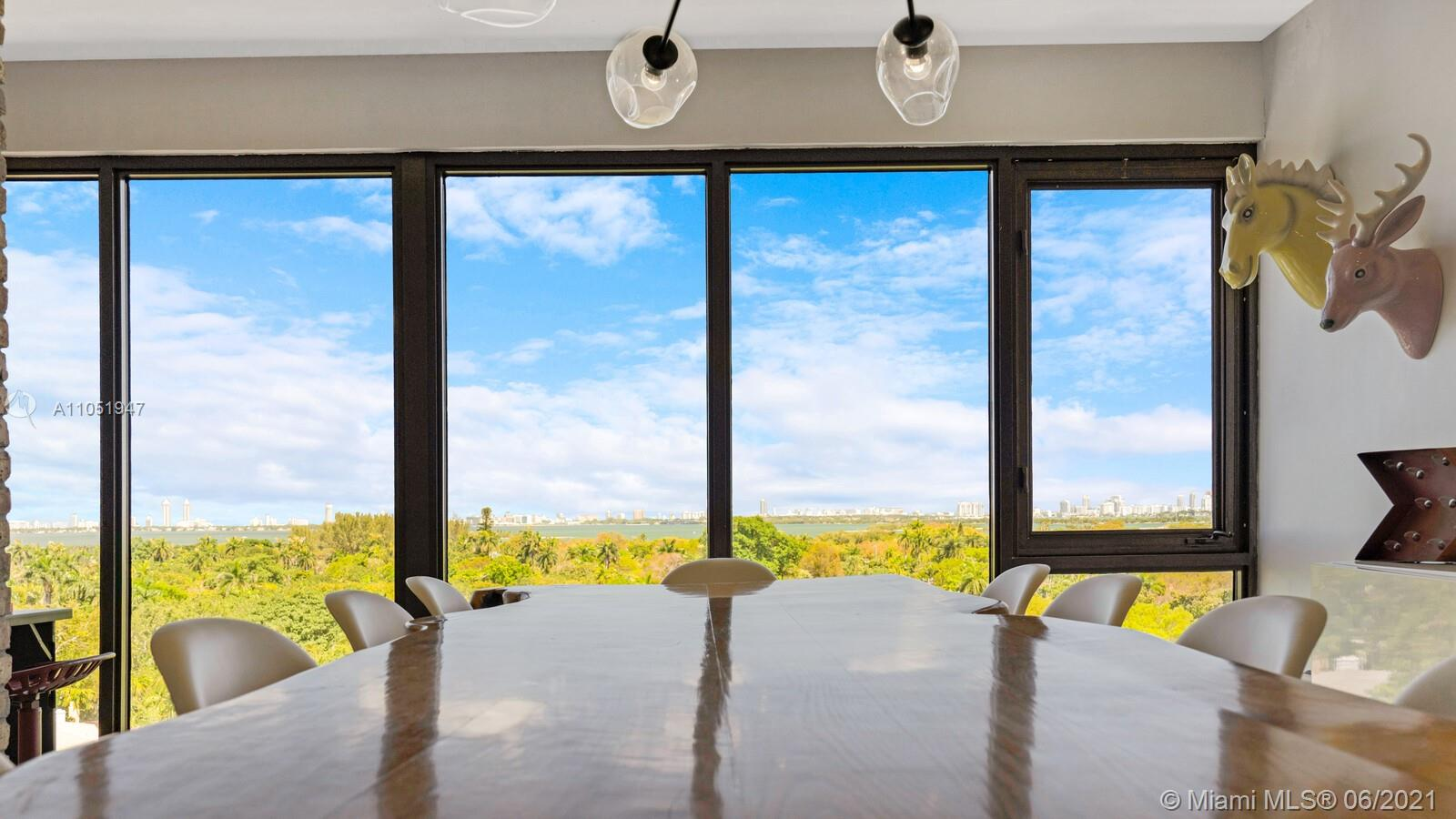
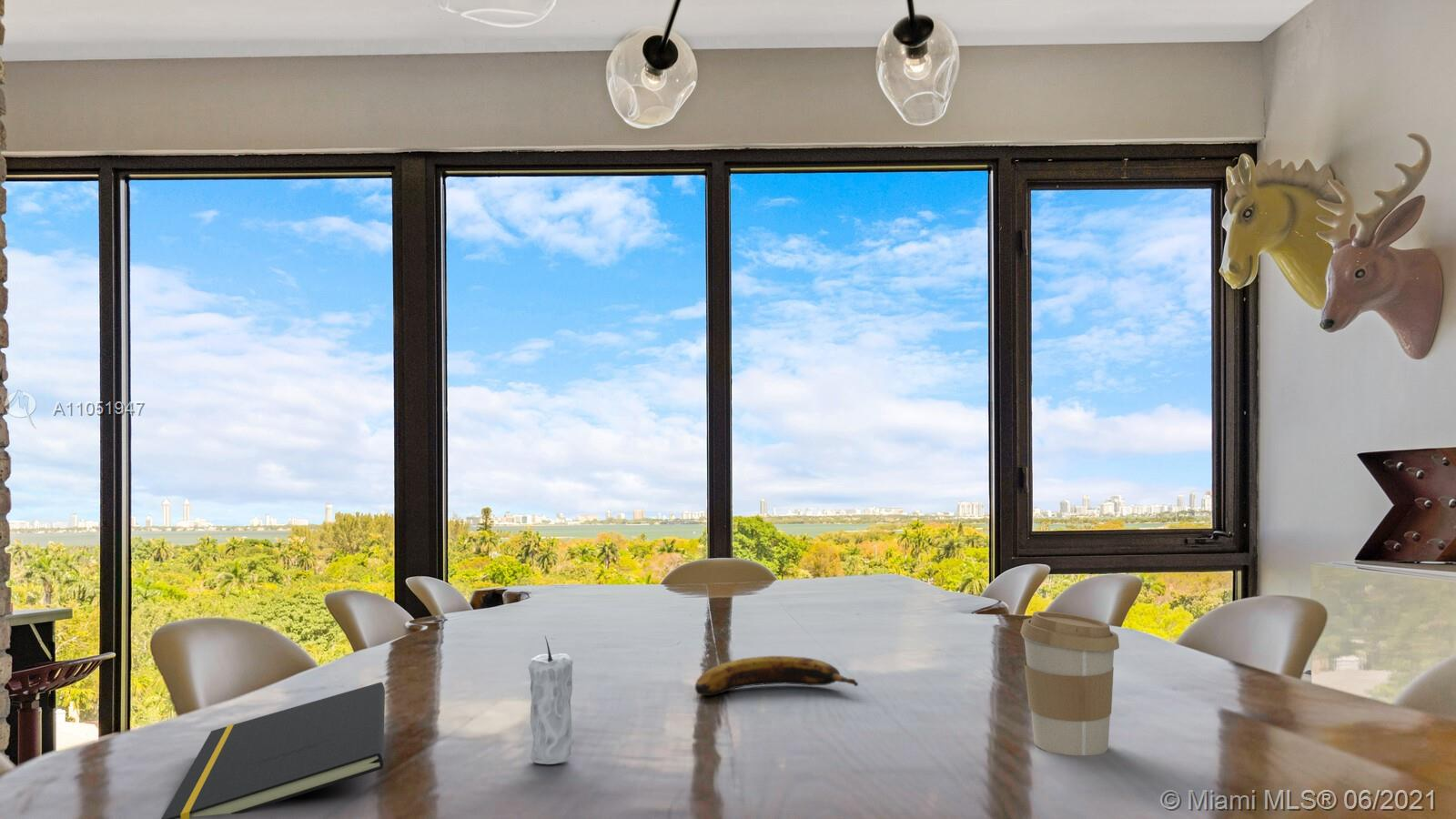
+ coffee cup (1069, 679)
+ banana (770, 677)
+ notepad (289, 748)
+ candle (551, 697)
